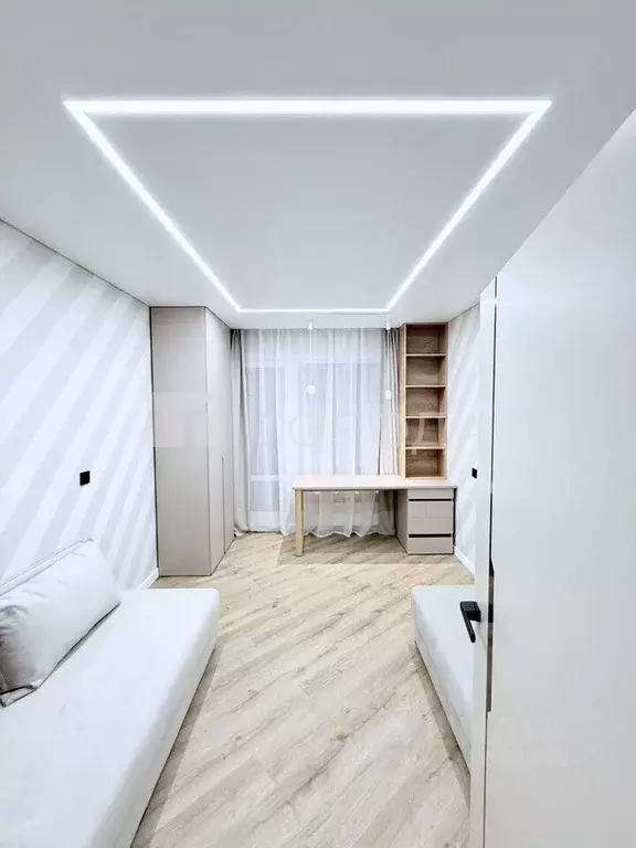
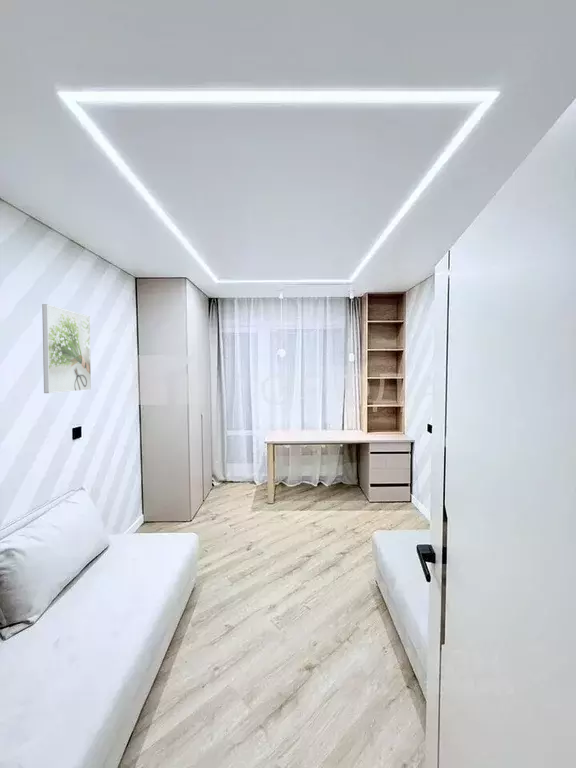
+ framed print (69, 351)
